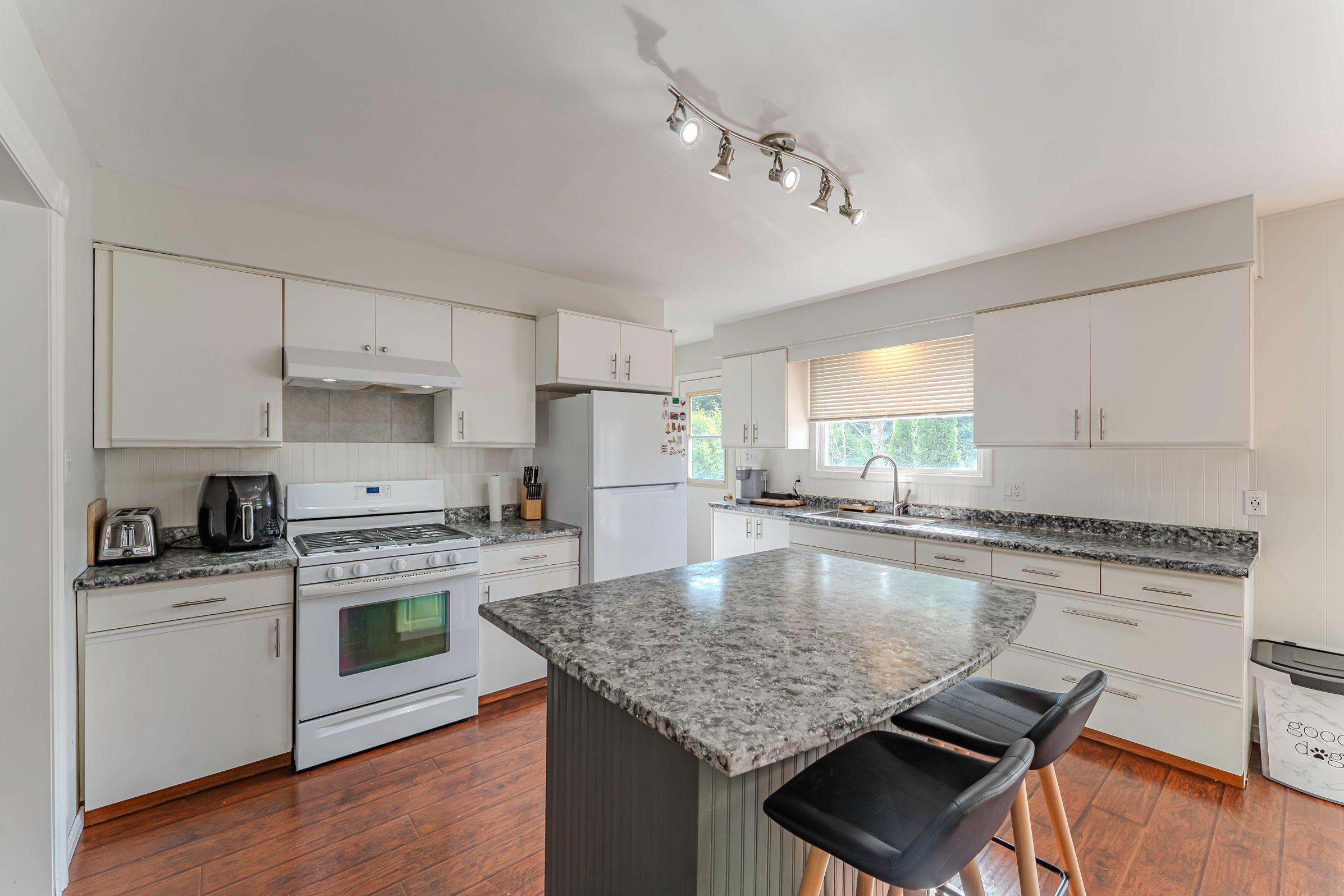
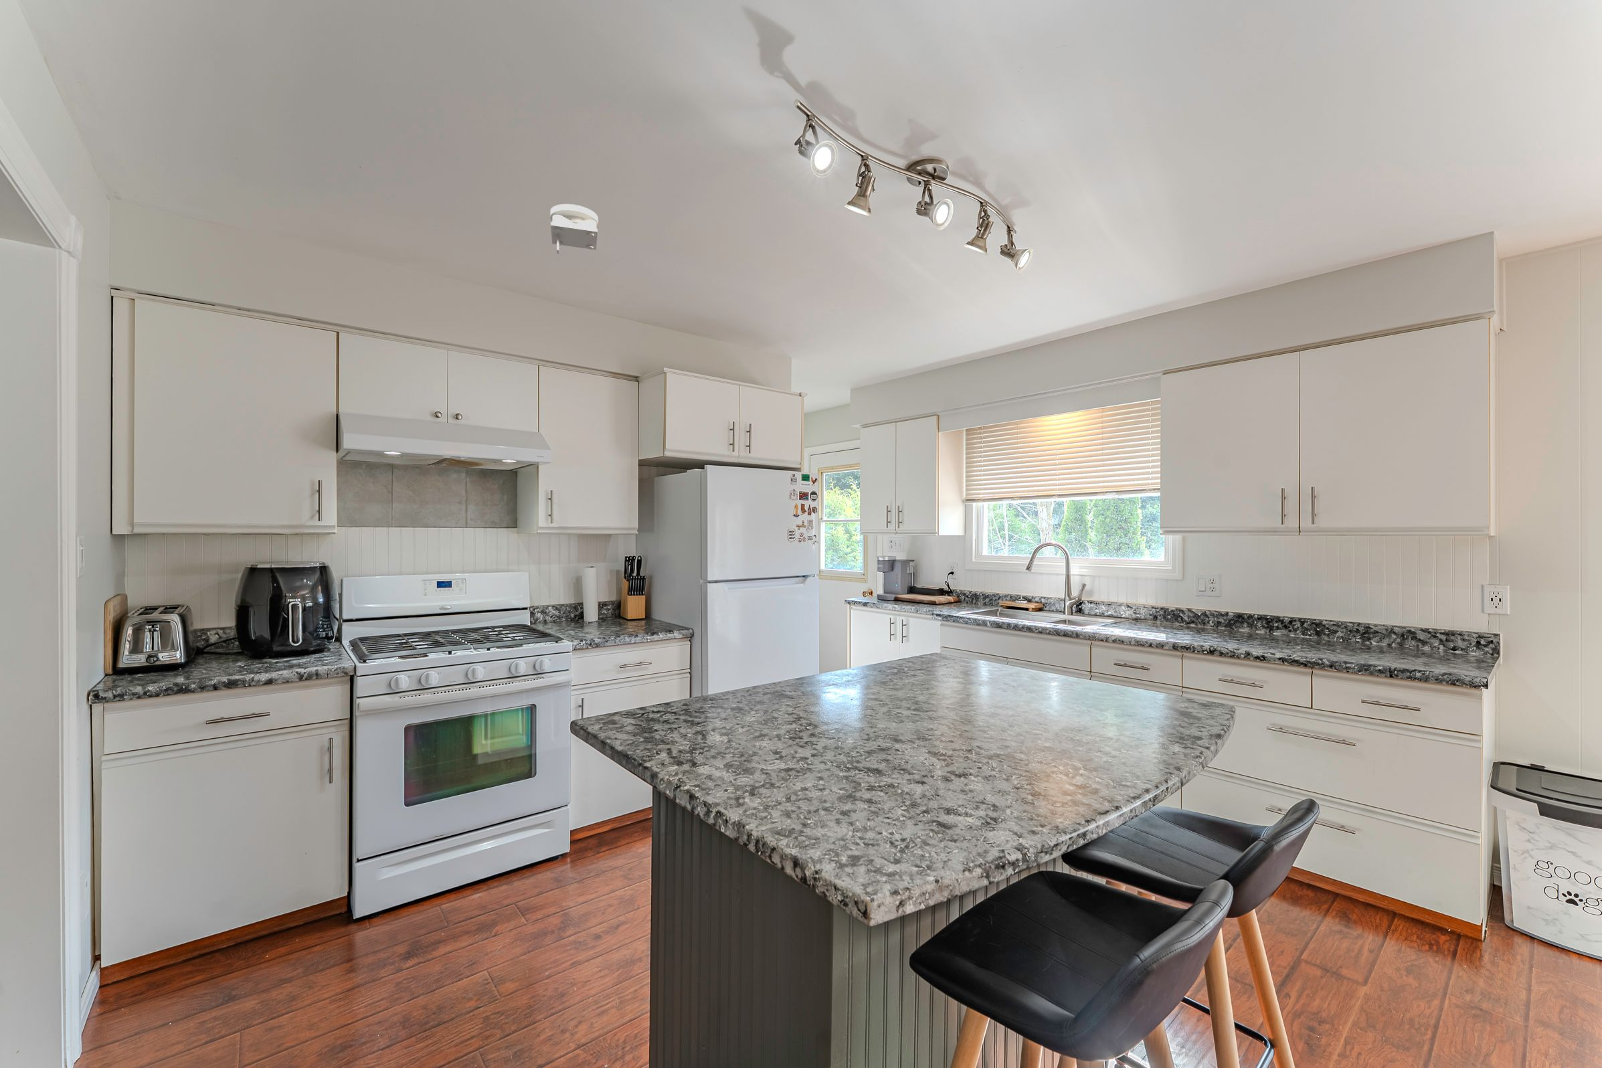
+ smoke detector (575, 234)
